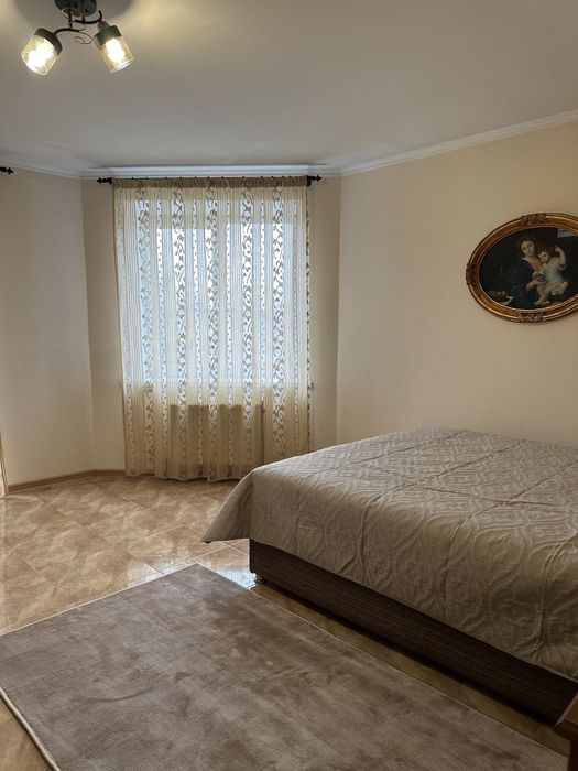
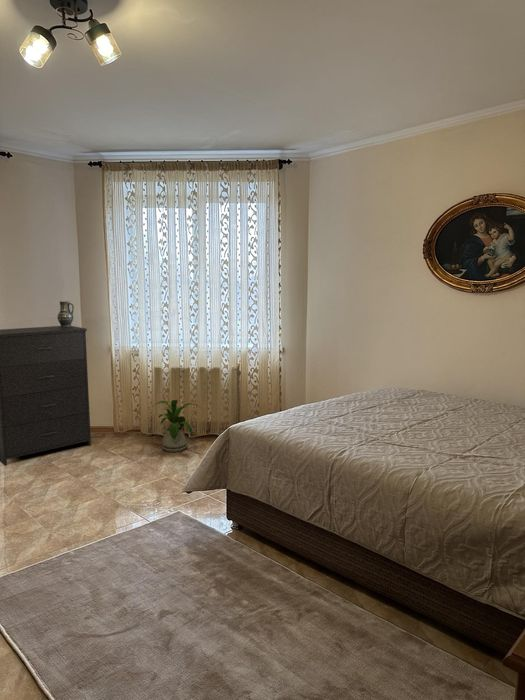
+ dresser (39, 390)
+ vase (65, 313)
+ house plant (176, 420)
